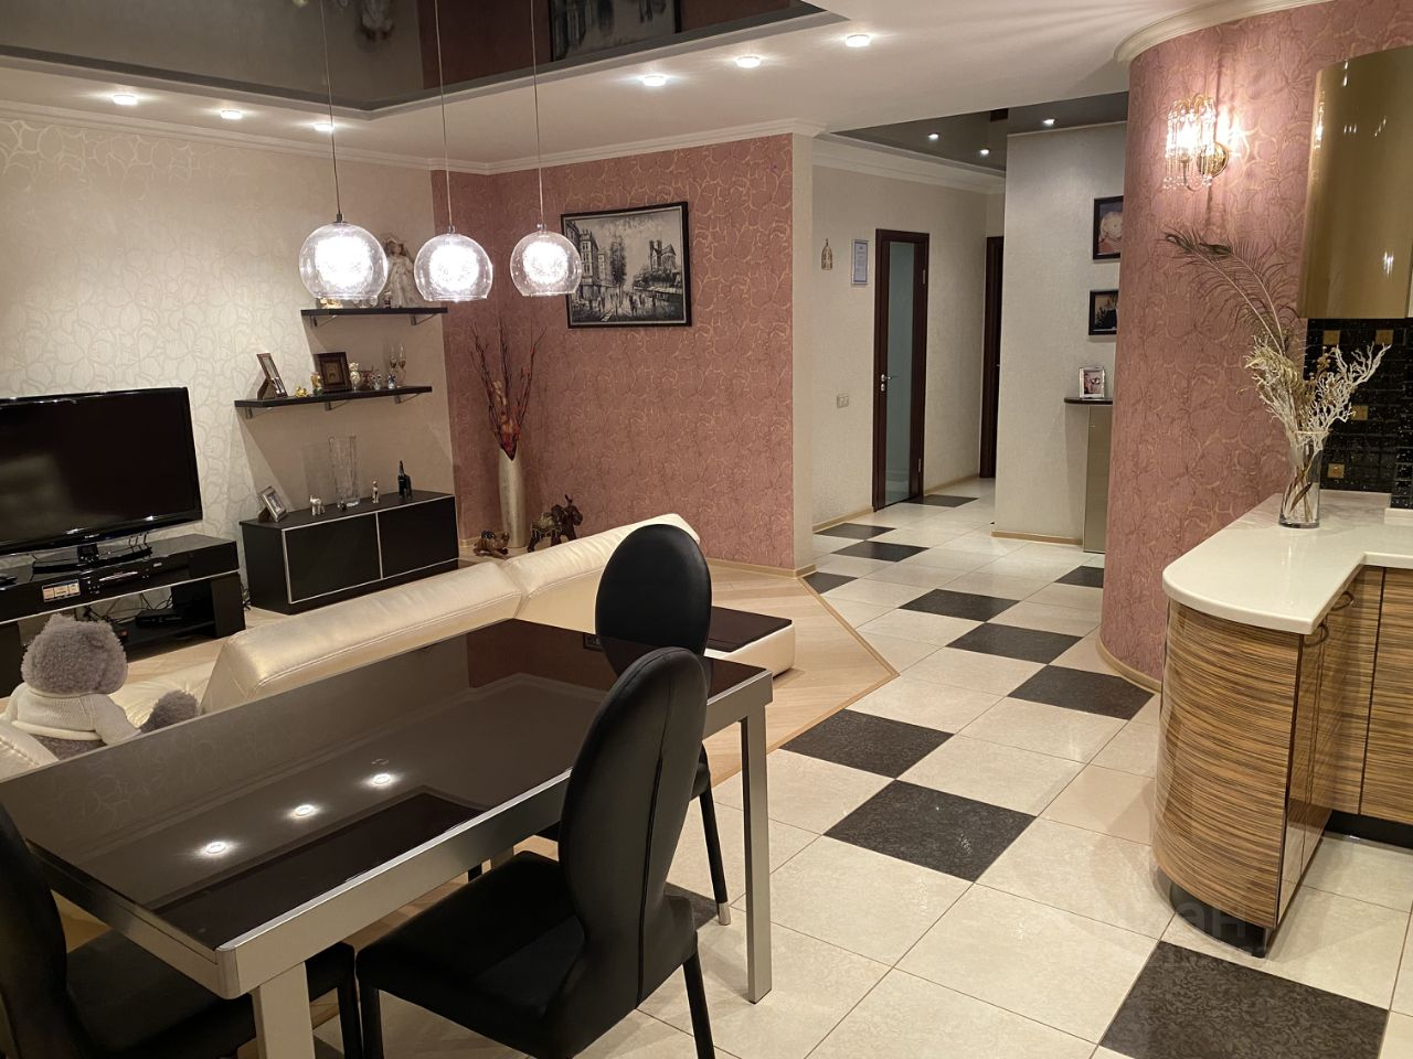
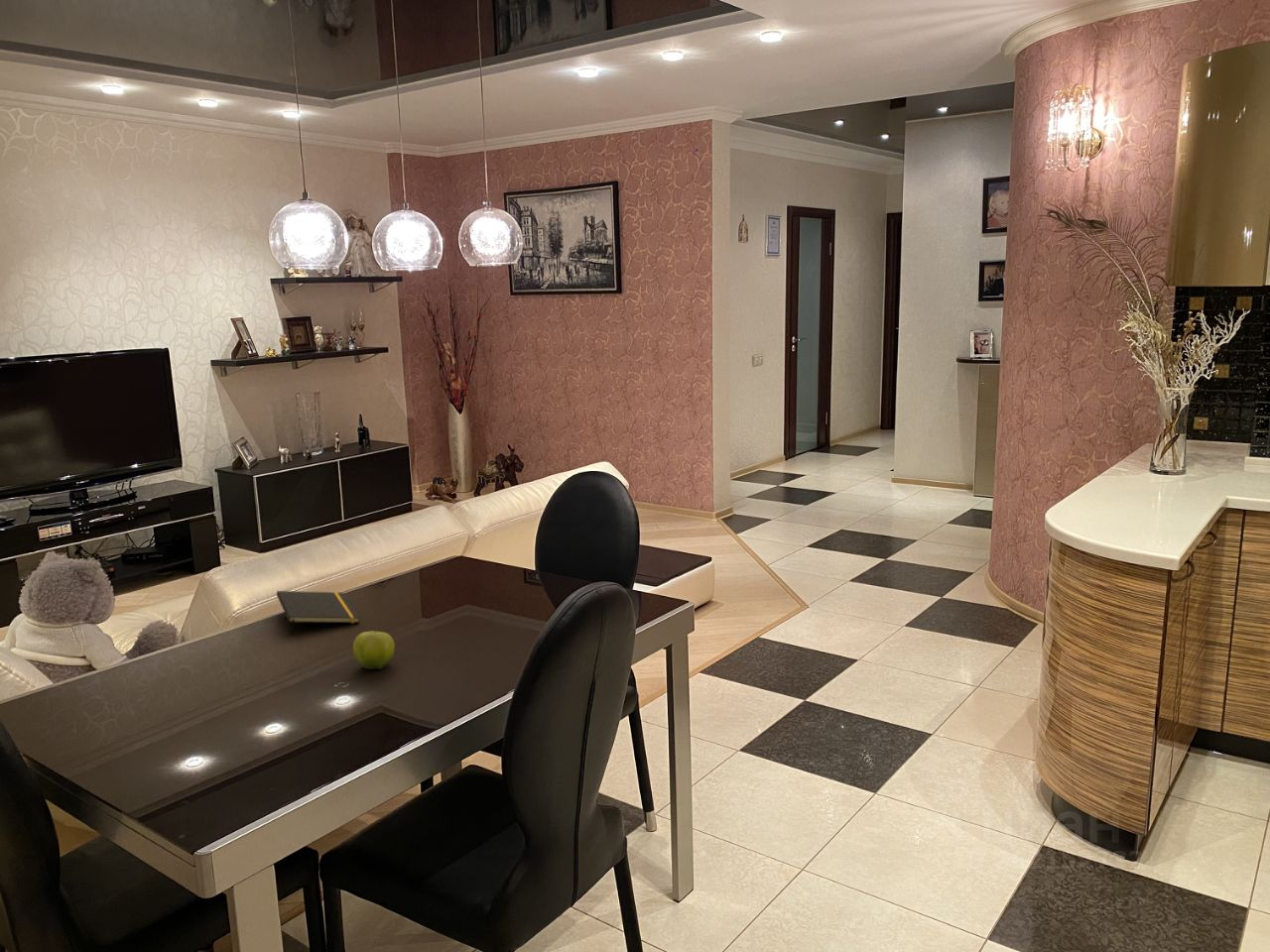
+ notepad (317, 606)
+ fruit (373, 648)
